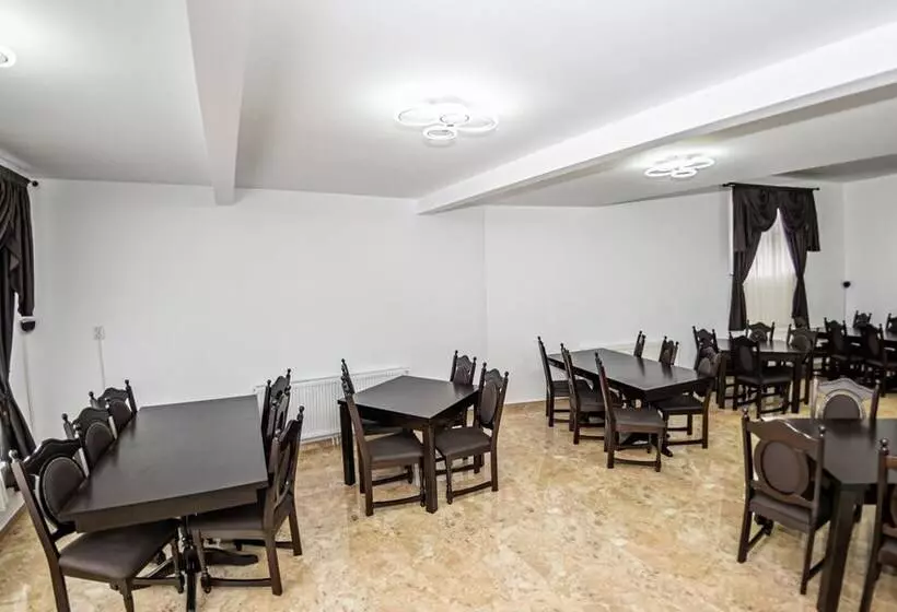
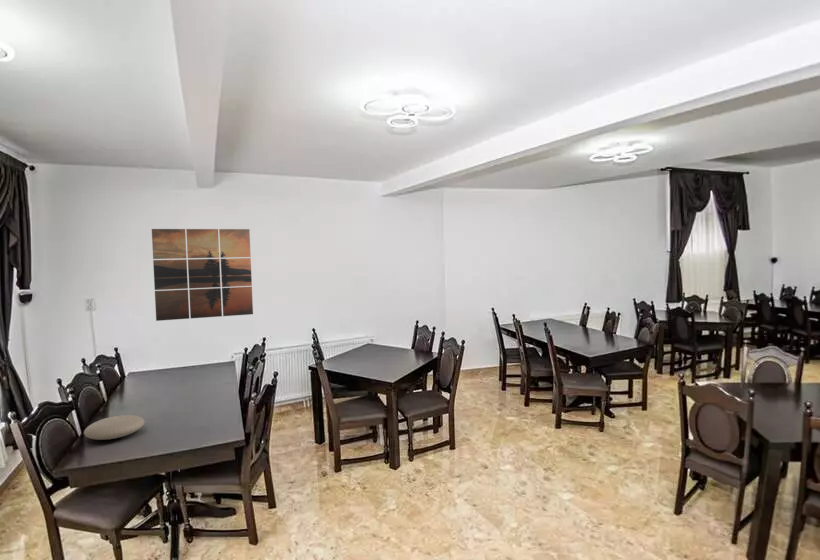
+ wall art (204, 273)
+ plate (115, 426)
